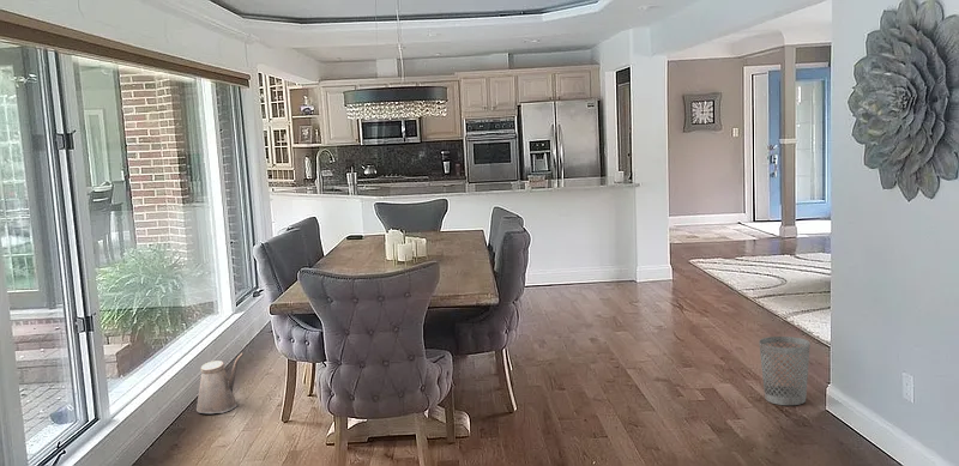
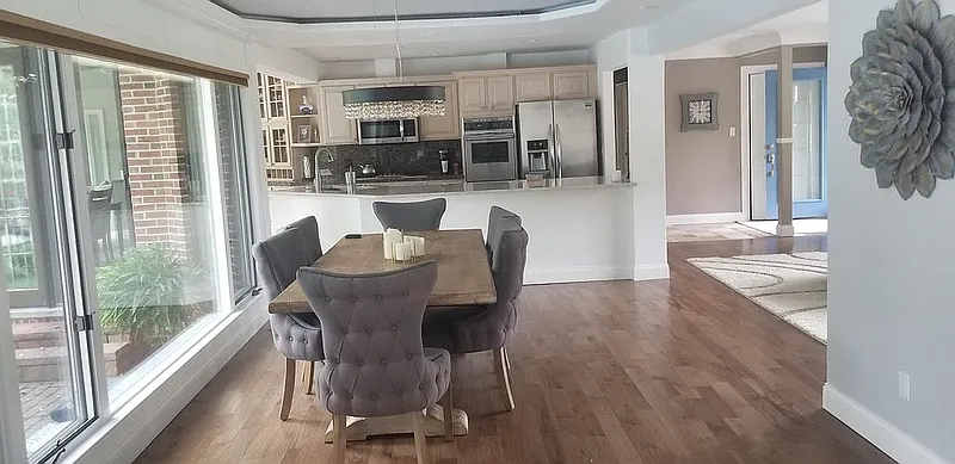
- watering can (219, 381)
- wastebasket (783, 370)
